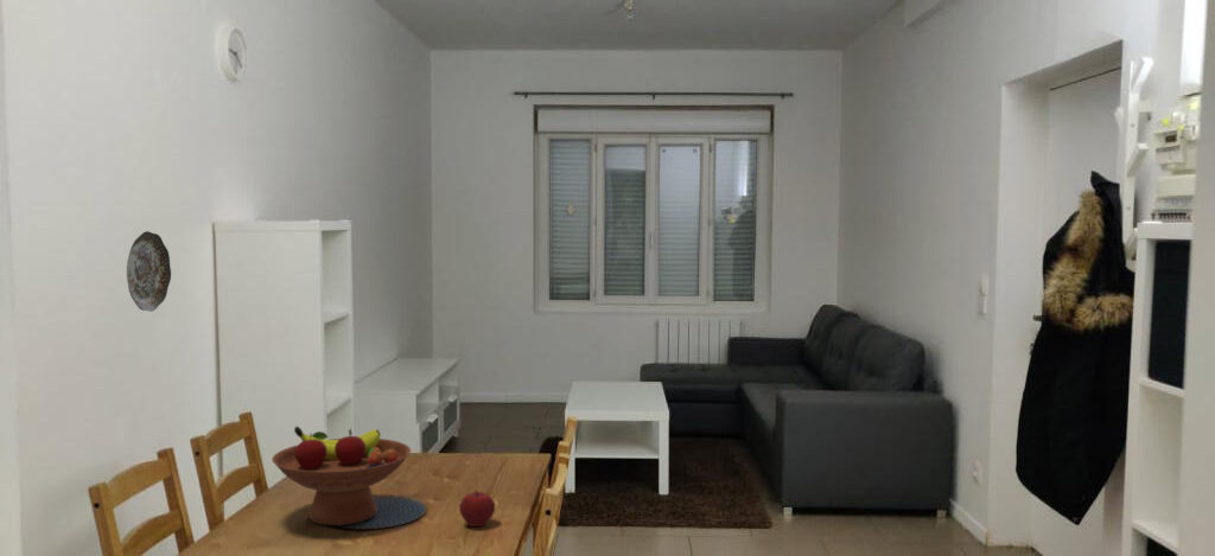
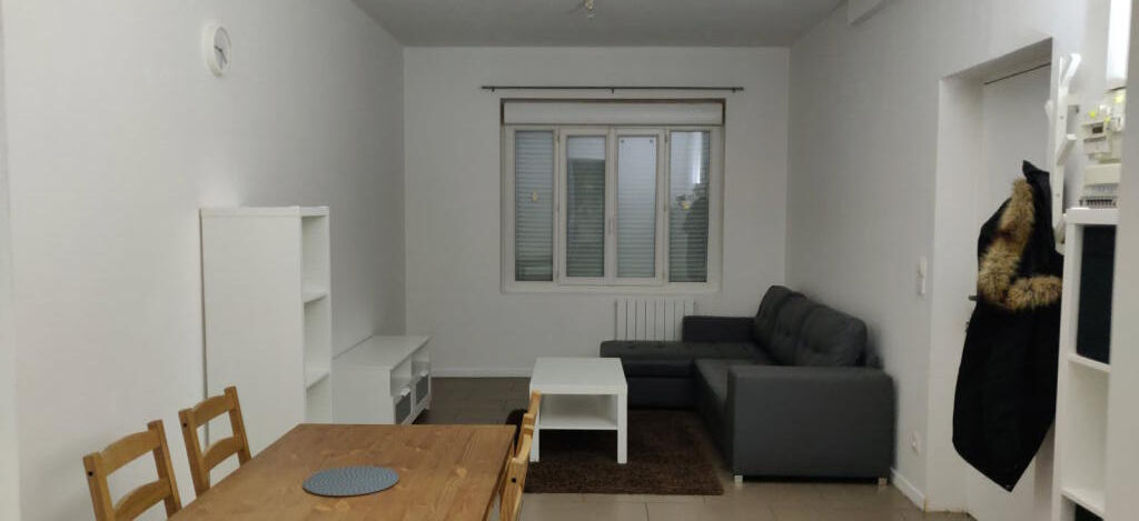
- fruit bowl (343, 472)
- apple (477, 506)
- decorative plate (146, 270)
